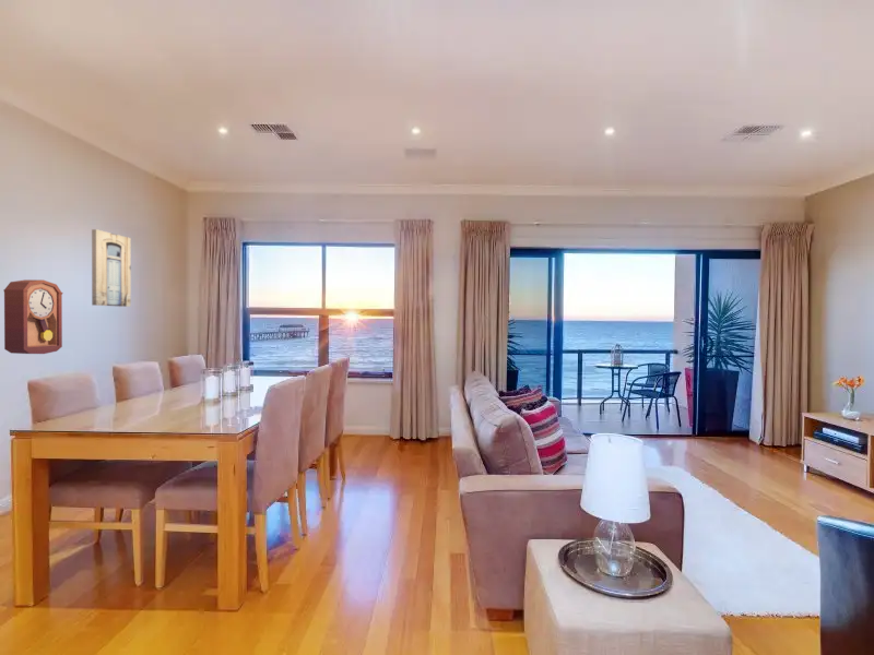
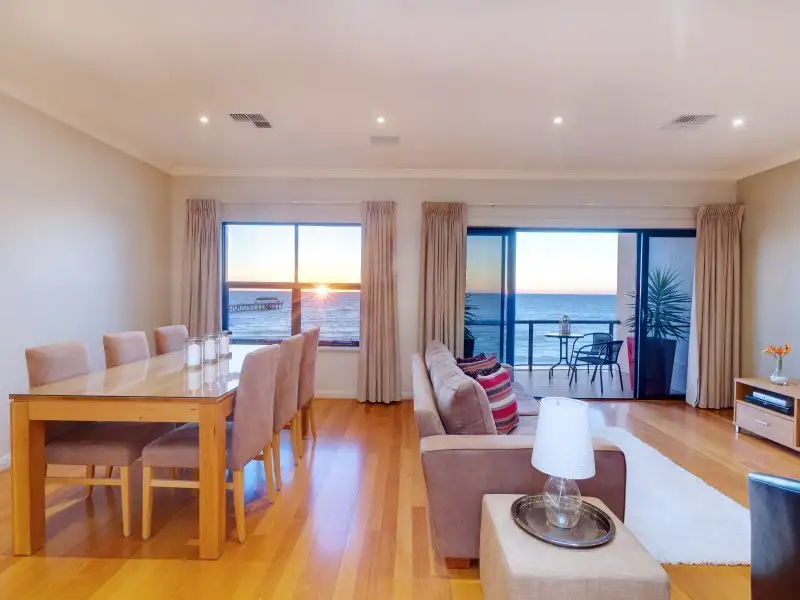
- pendulum clock (34, 317)
- wall art (111, 270)
